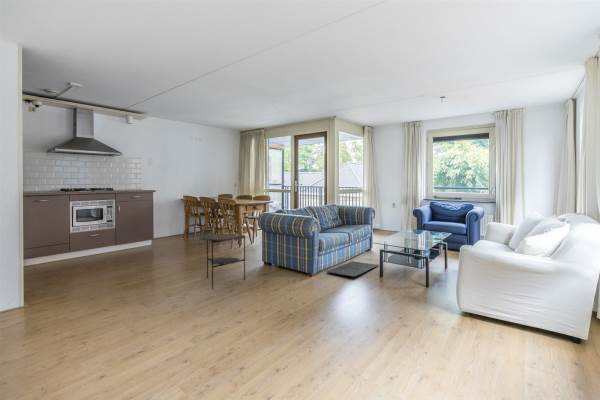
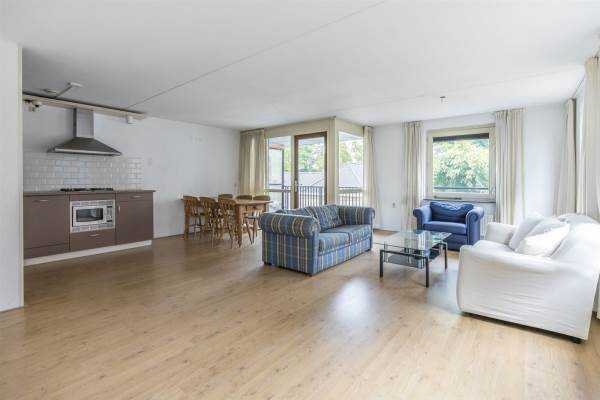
- door mat (353, 268)
- side table (221, 259)
